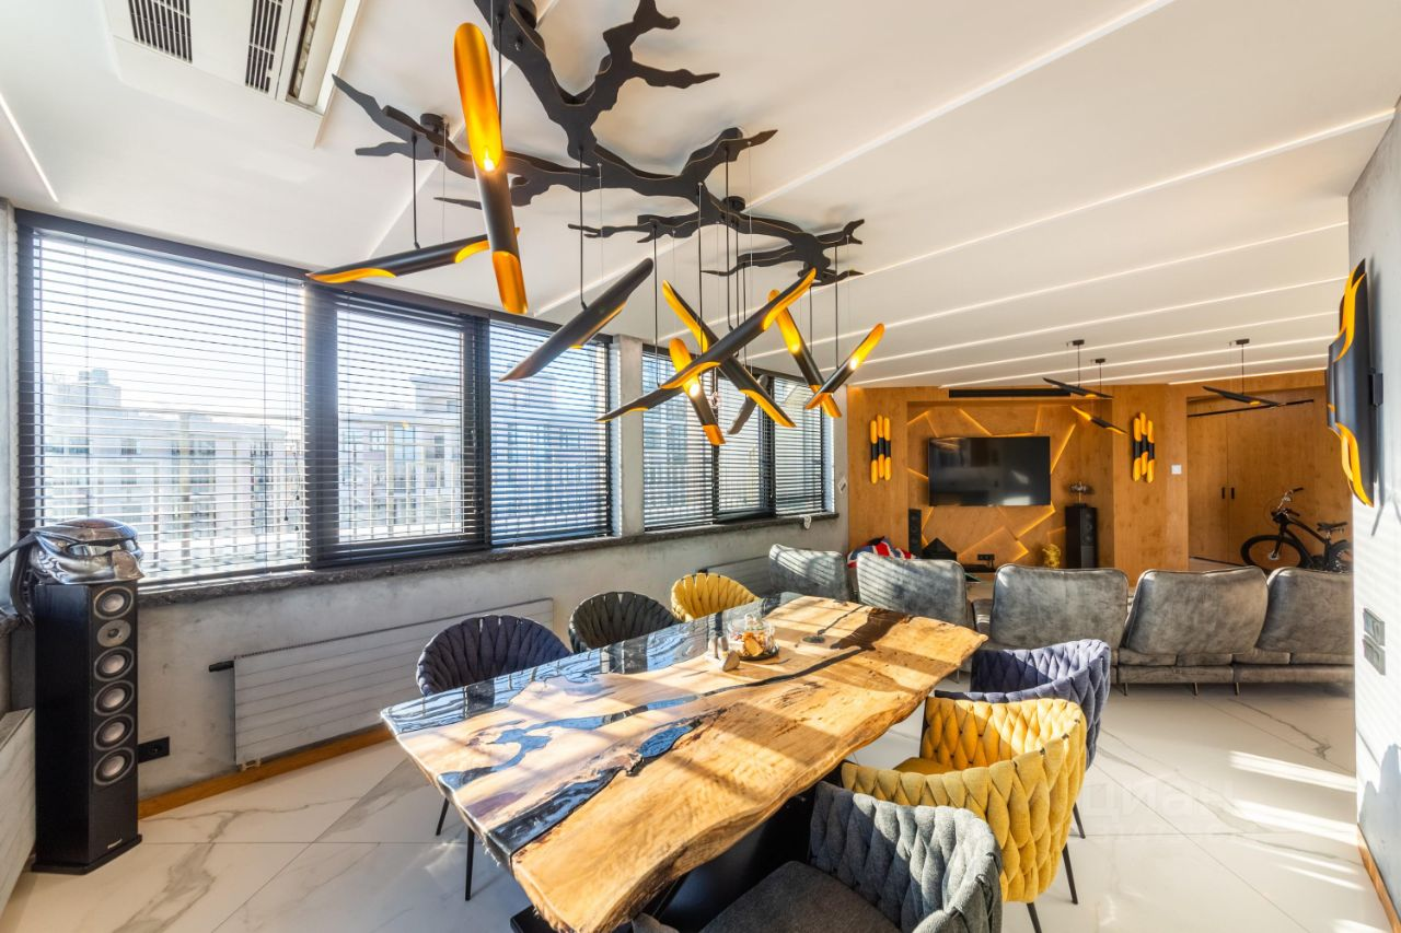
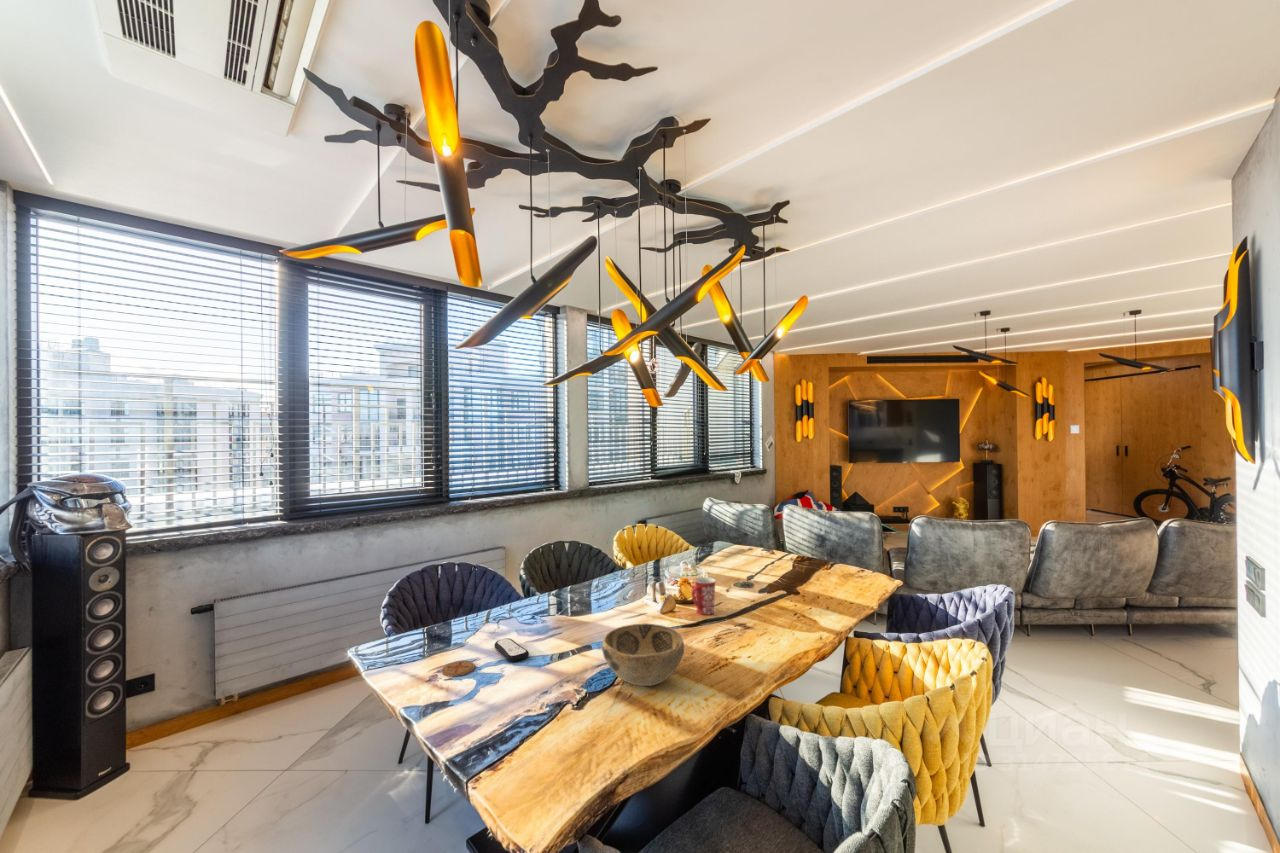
+ remote control (510, 649)
+ decorative bowl (643, 658)
+ coaster (458, 668)
+ mug (702, 596)
